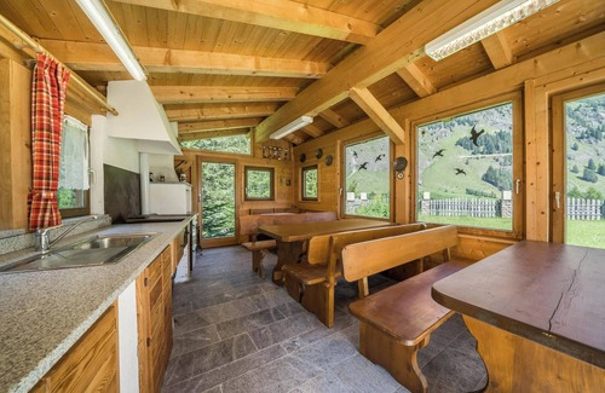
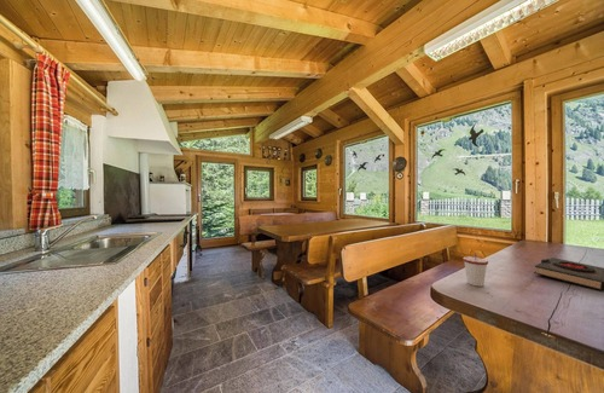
+ book (574, 270)
+ cup (475, 268)
